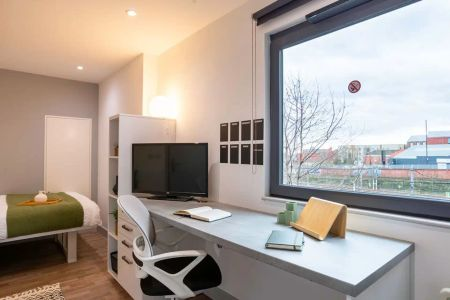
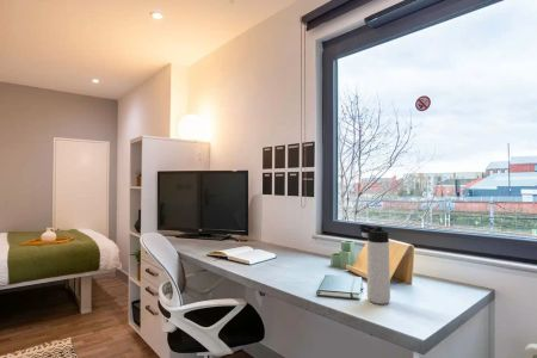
+ thermos bottle (374, 263)
